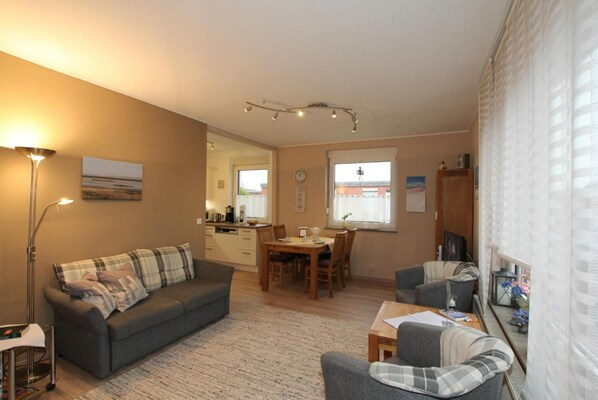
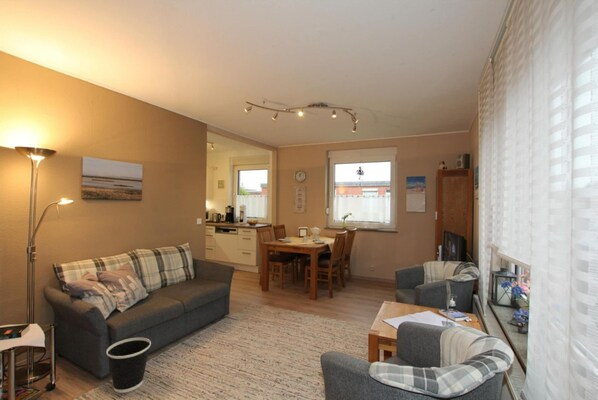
+ wastebasket (129, 365)
